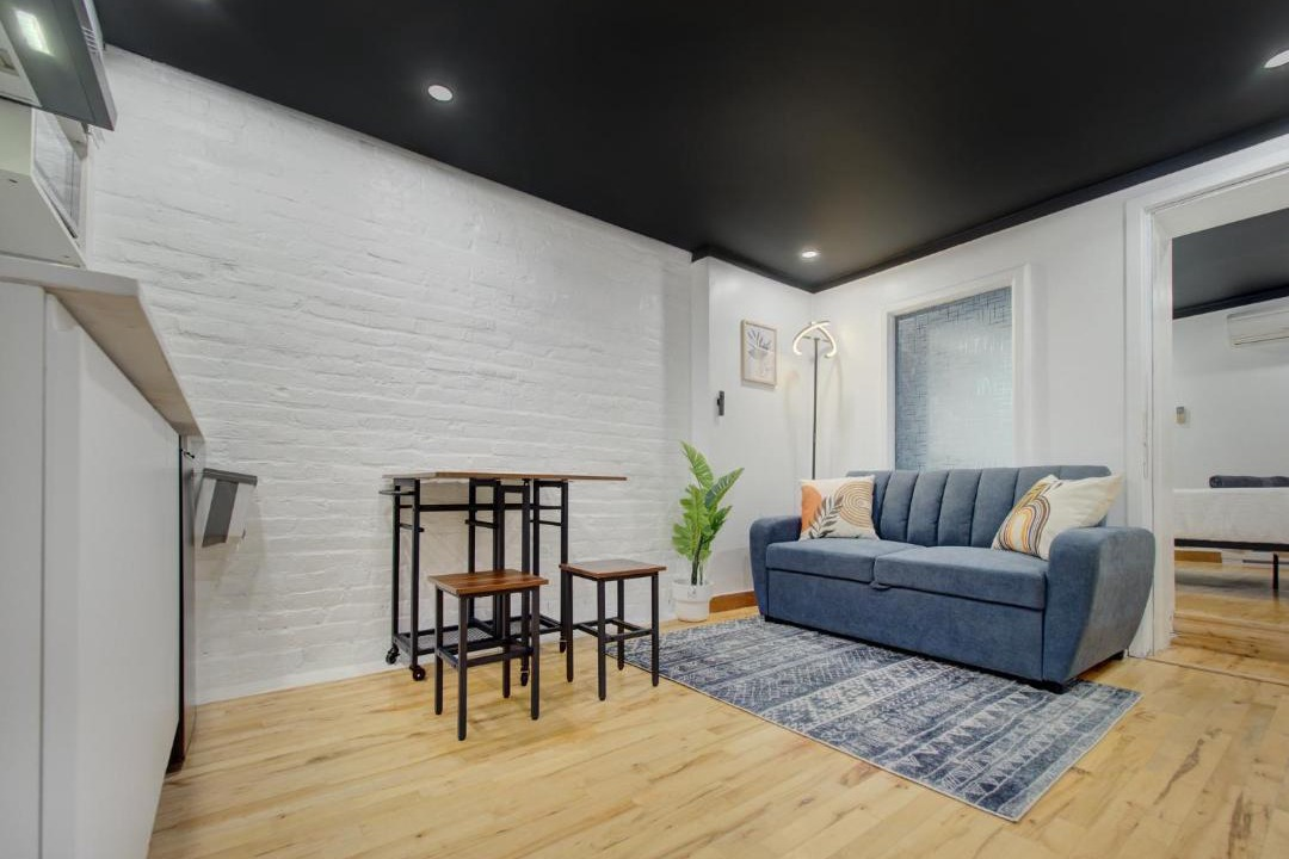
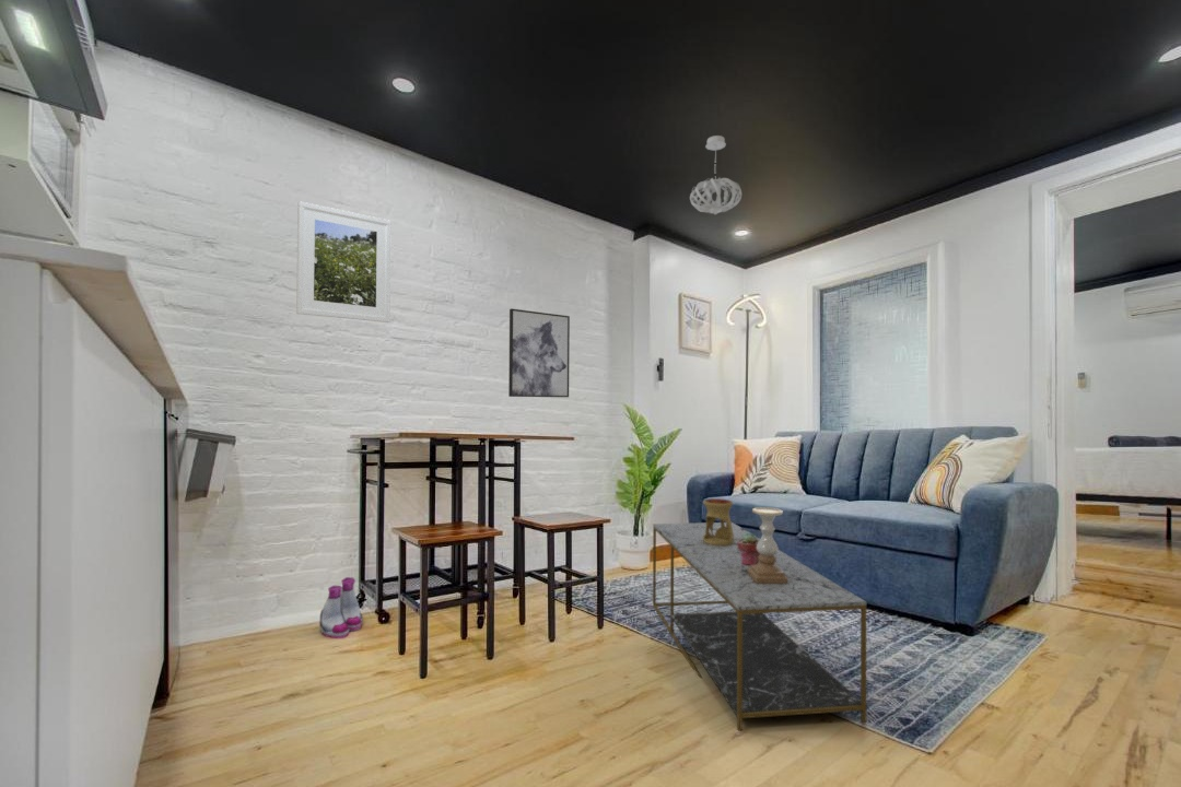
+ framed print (346, 265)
+ pendant light (715, 178)
+ coffee table (734, 603)
+ potted succulent (749, 547)
+ boots (342, 604)
+ oil burner (718, 518)
+ wall art (540, 354)
+ candle holder (767, 543)
